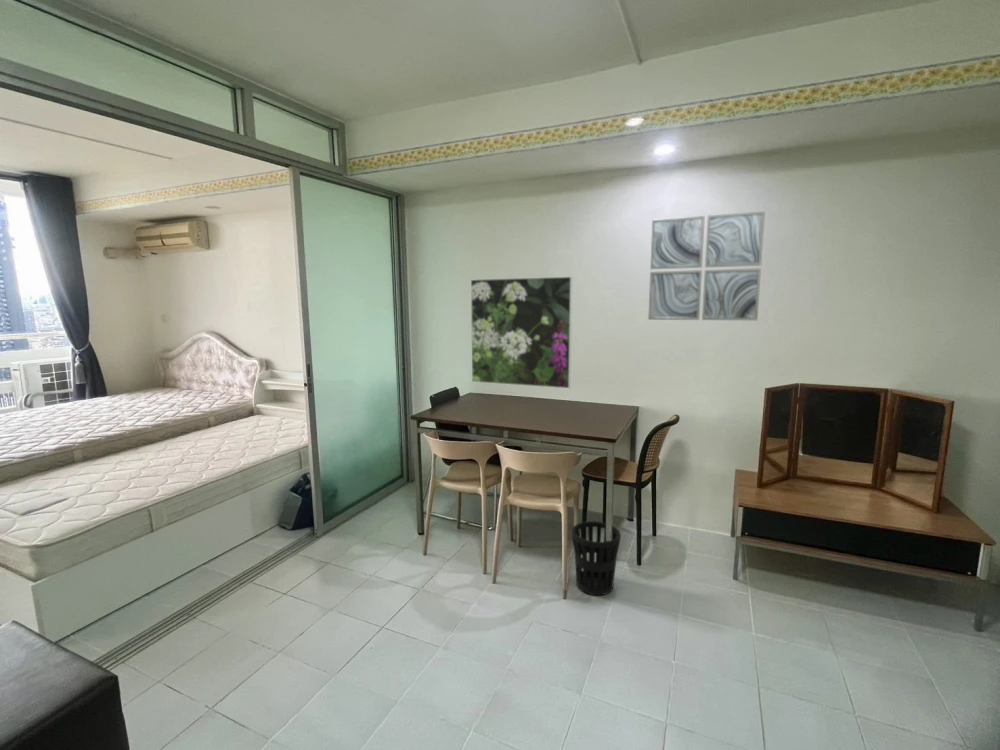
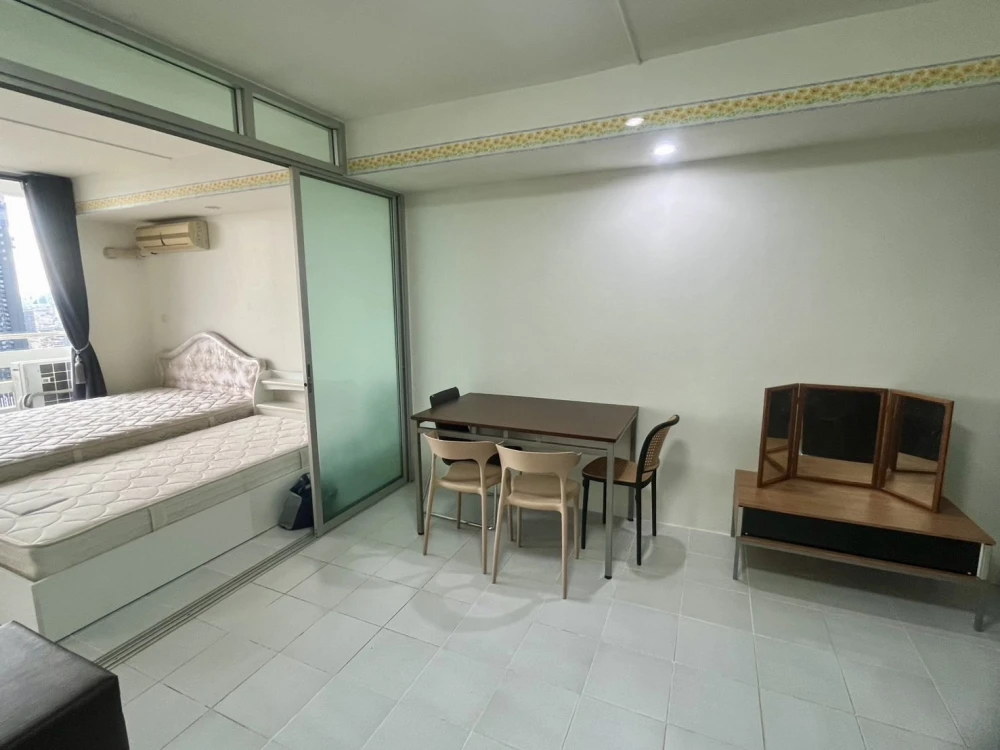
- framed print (519, 332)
- wall art (701, 267)
- wastebasket (594, 558)
